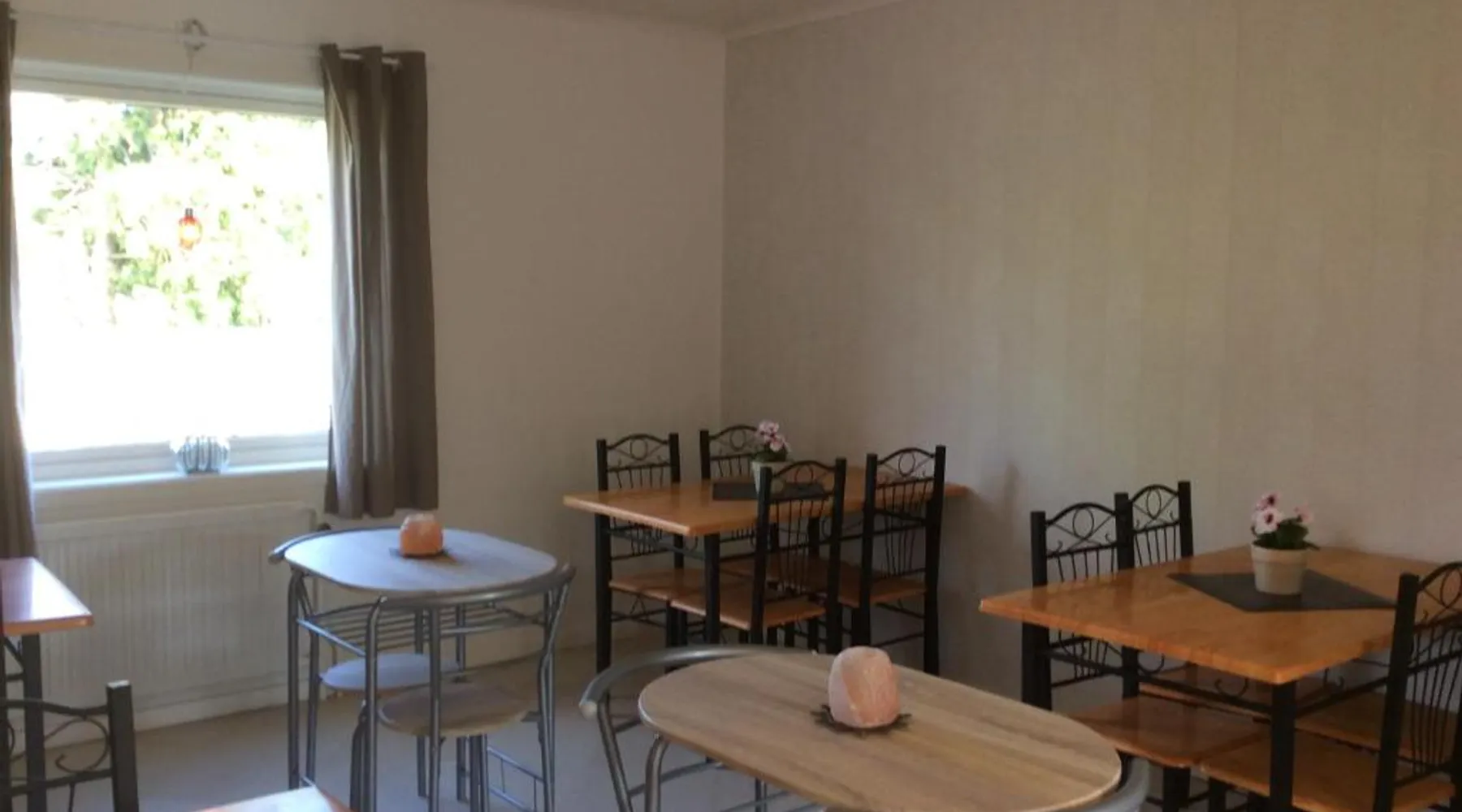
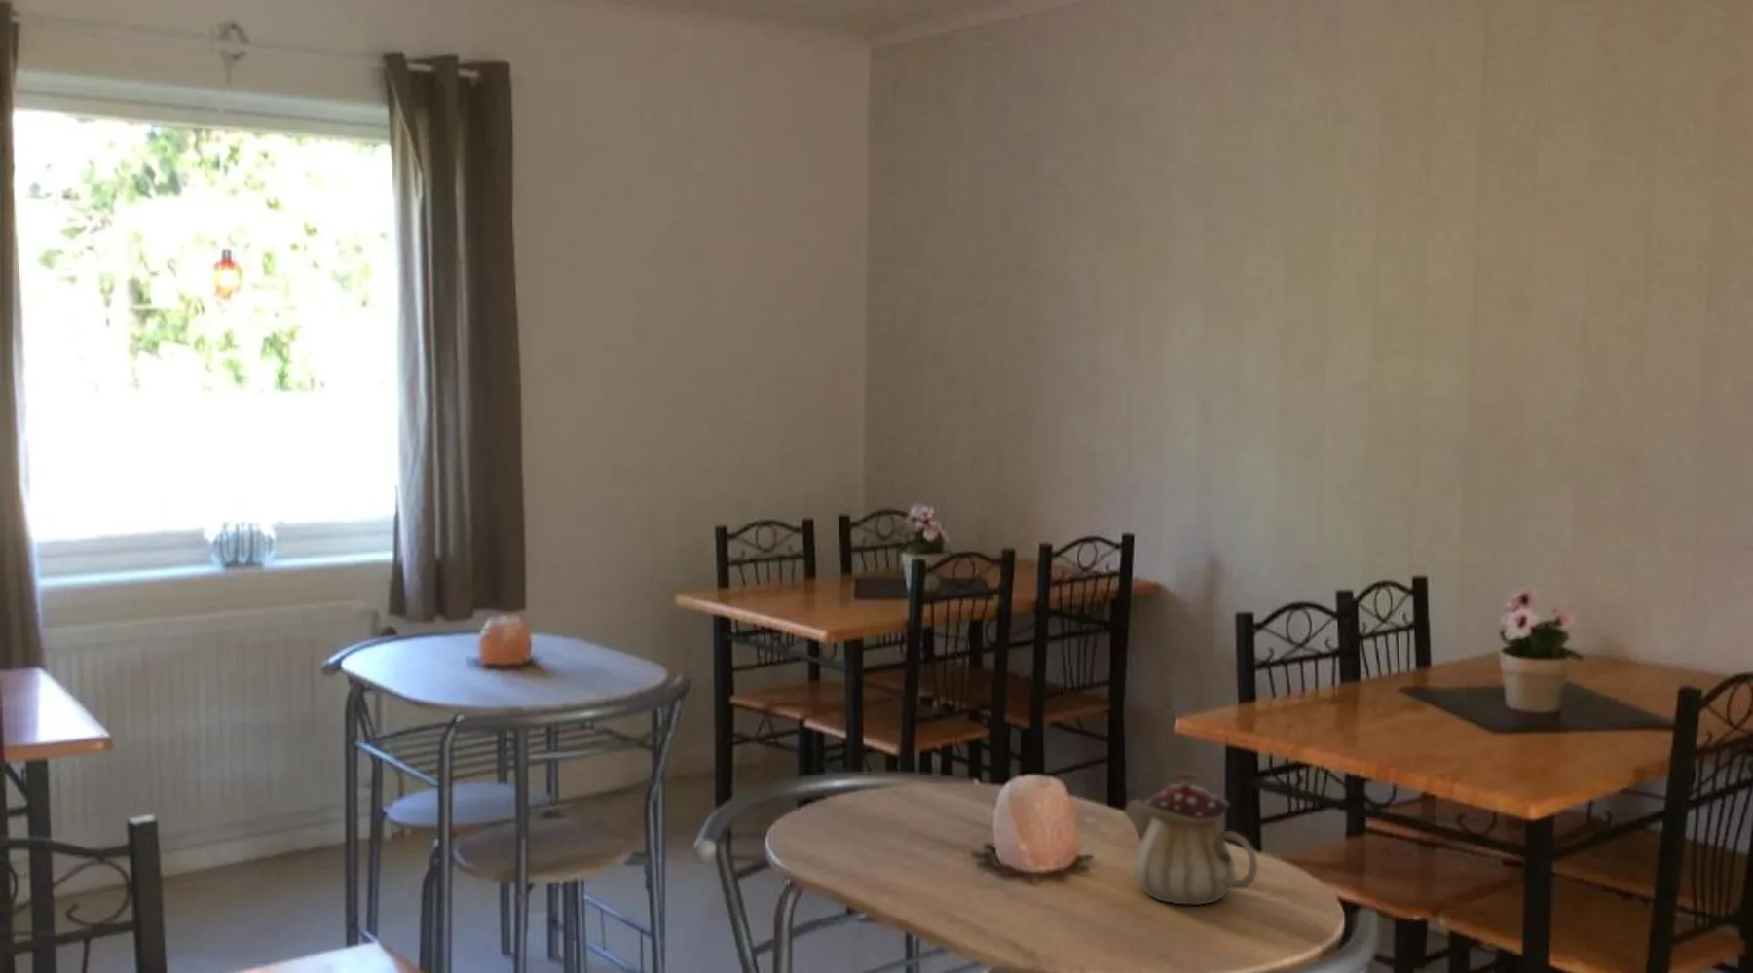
+ teapot (1191, 832)
